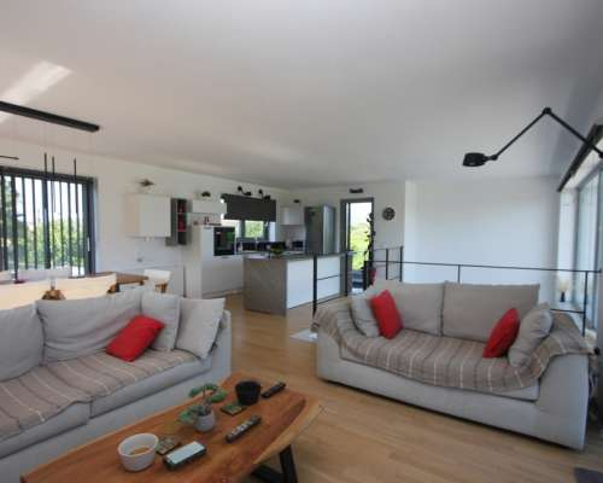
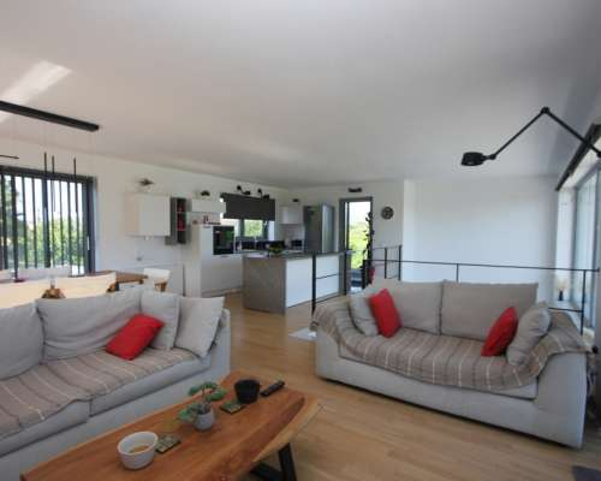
- remote control (244, 426)
- smartphone (185, 454)
